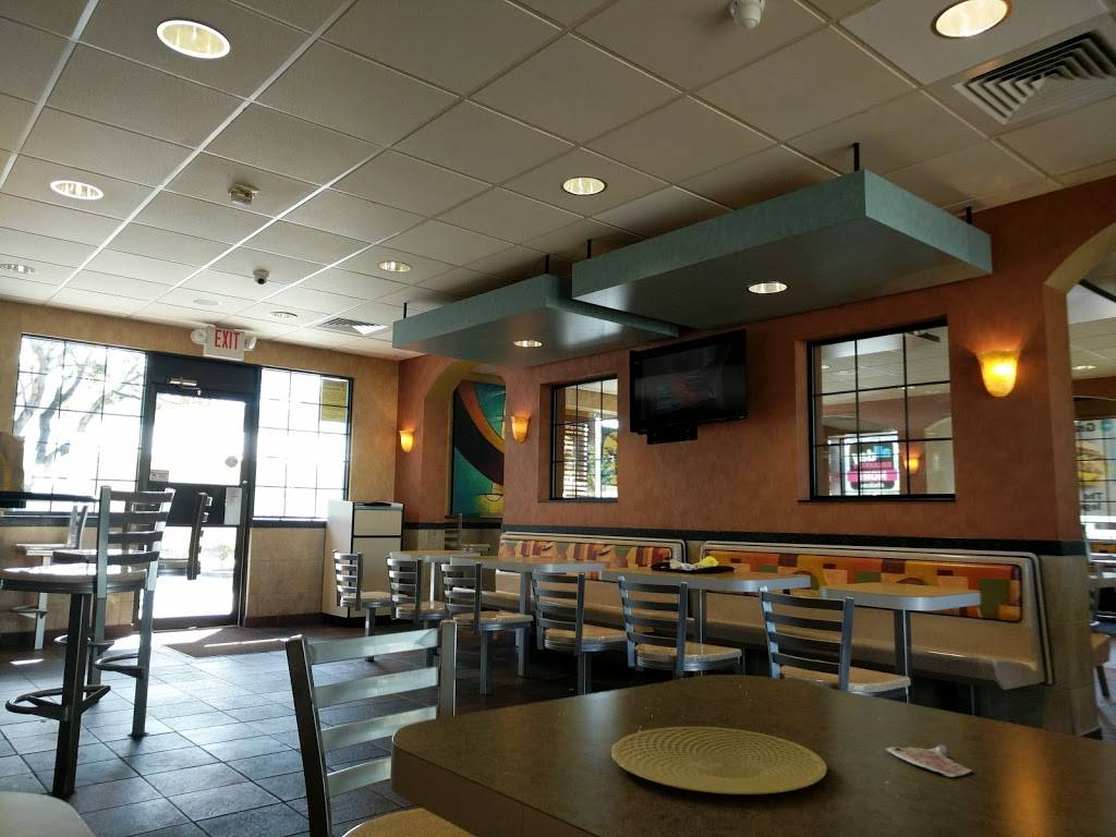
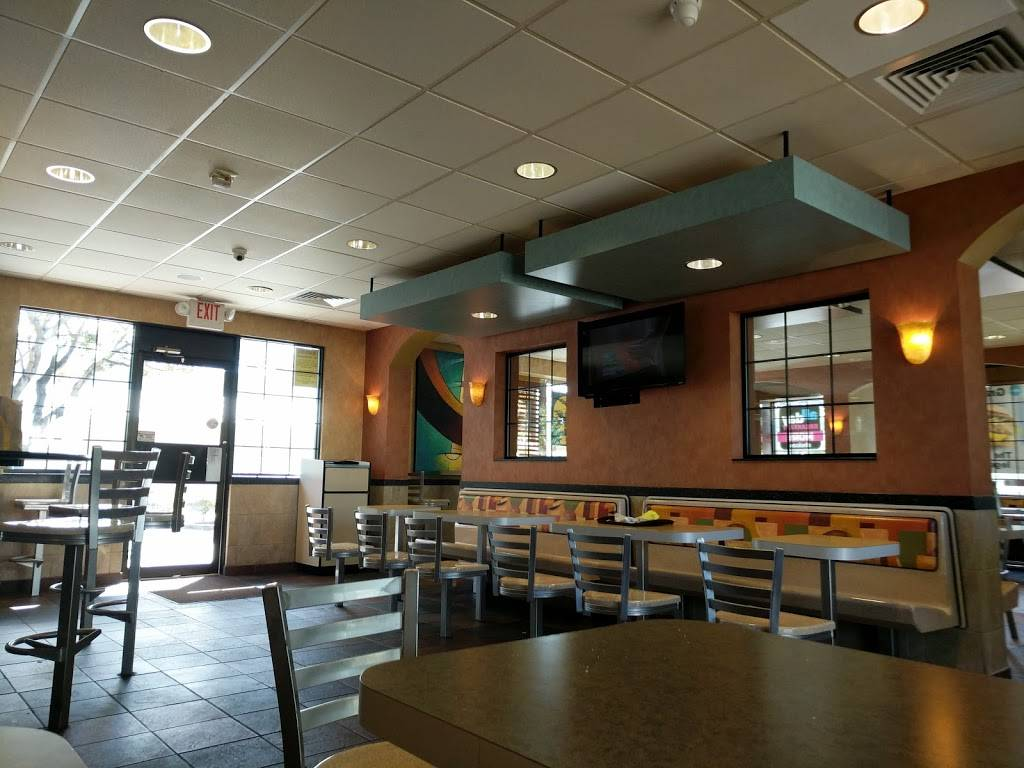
- plate (716, 759)
- paper cup (927, 755)
